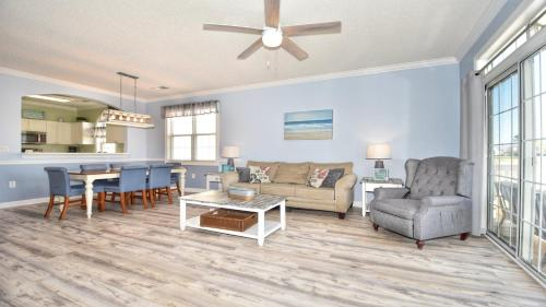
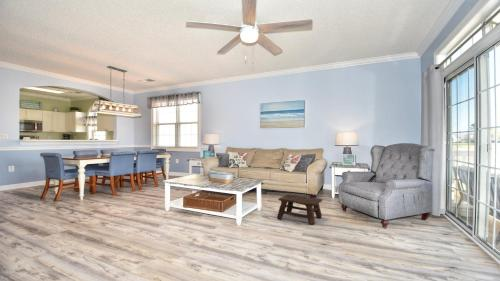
+ stool (299, 208)
